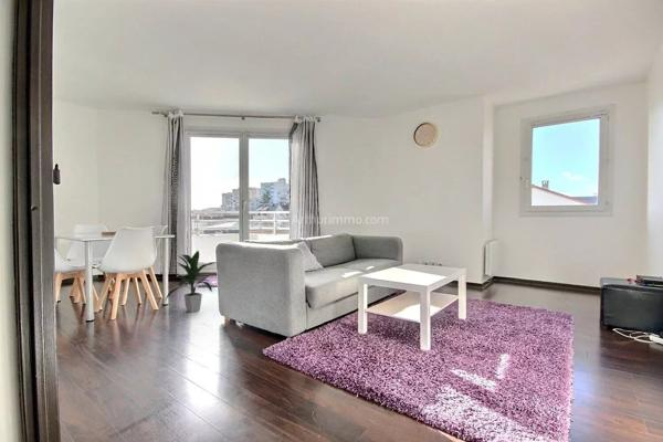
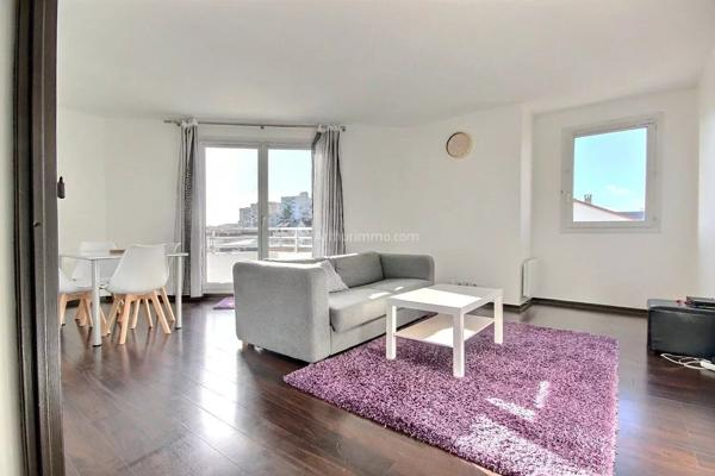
- indoor plant (190, 280)
